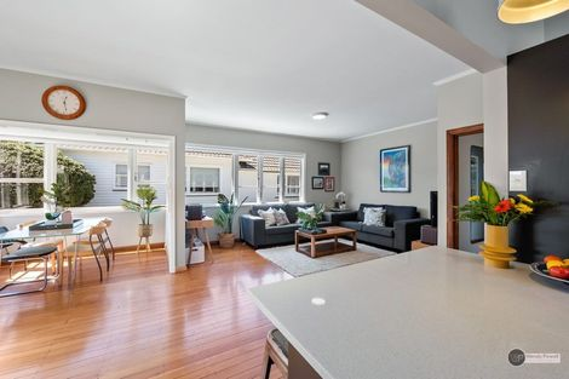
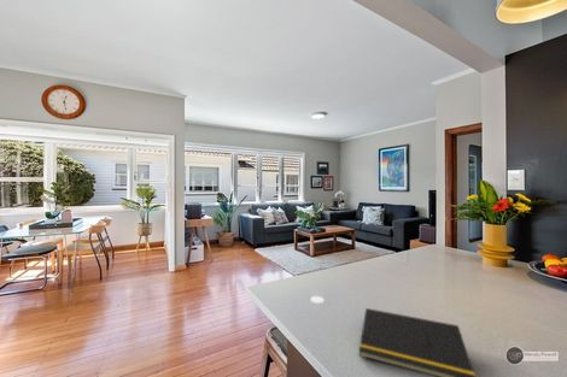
+ notepad (410, 340)
